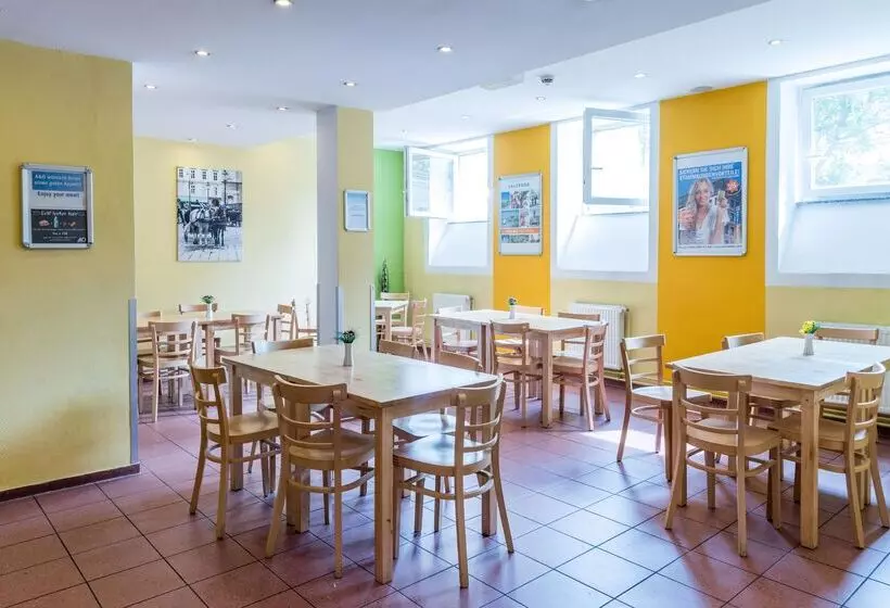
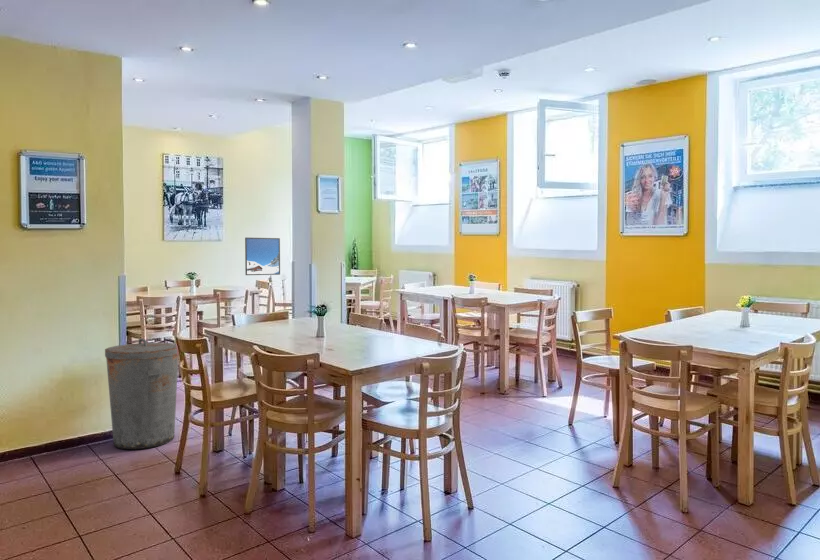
+ trash can (143, 389)
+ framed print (262, 256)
